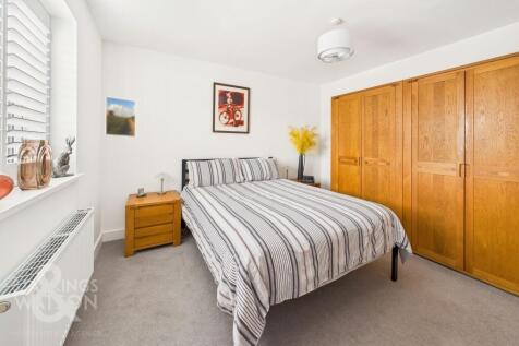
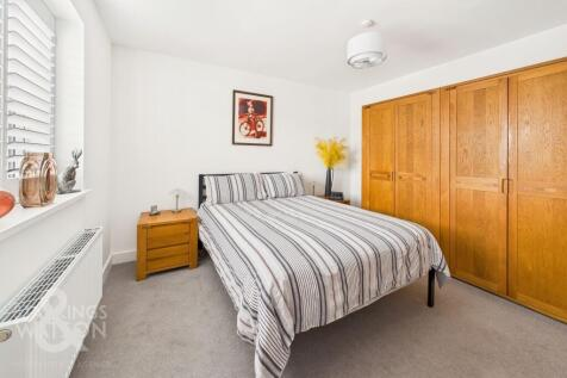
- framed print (121, 117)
